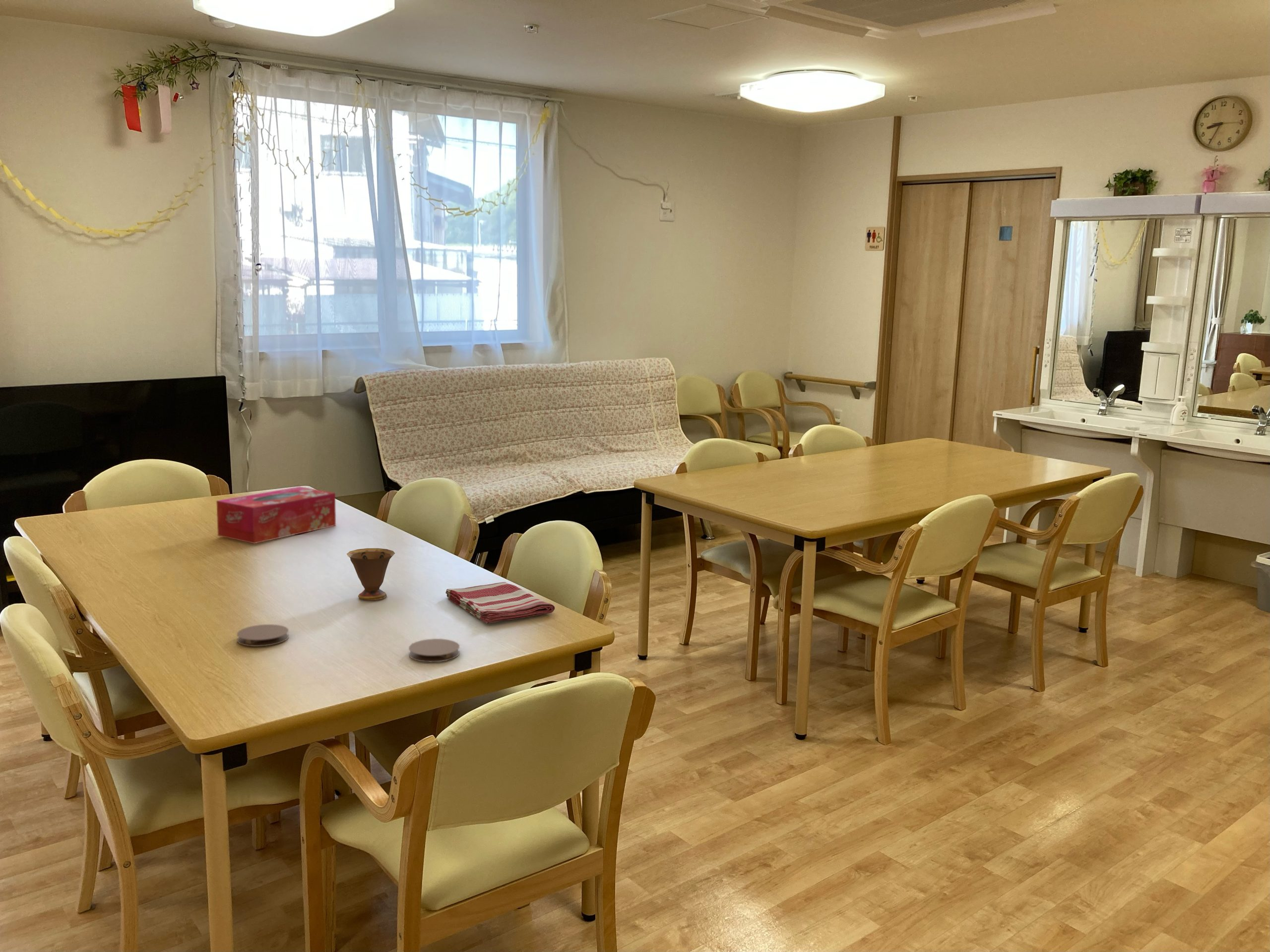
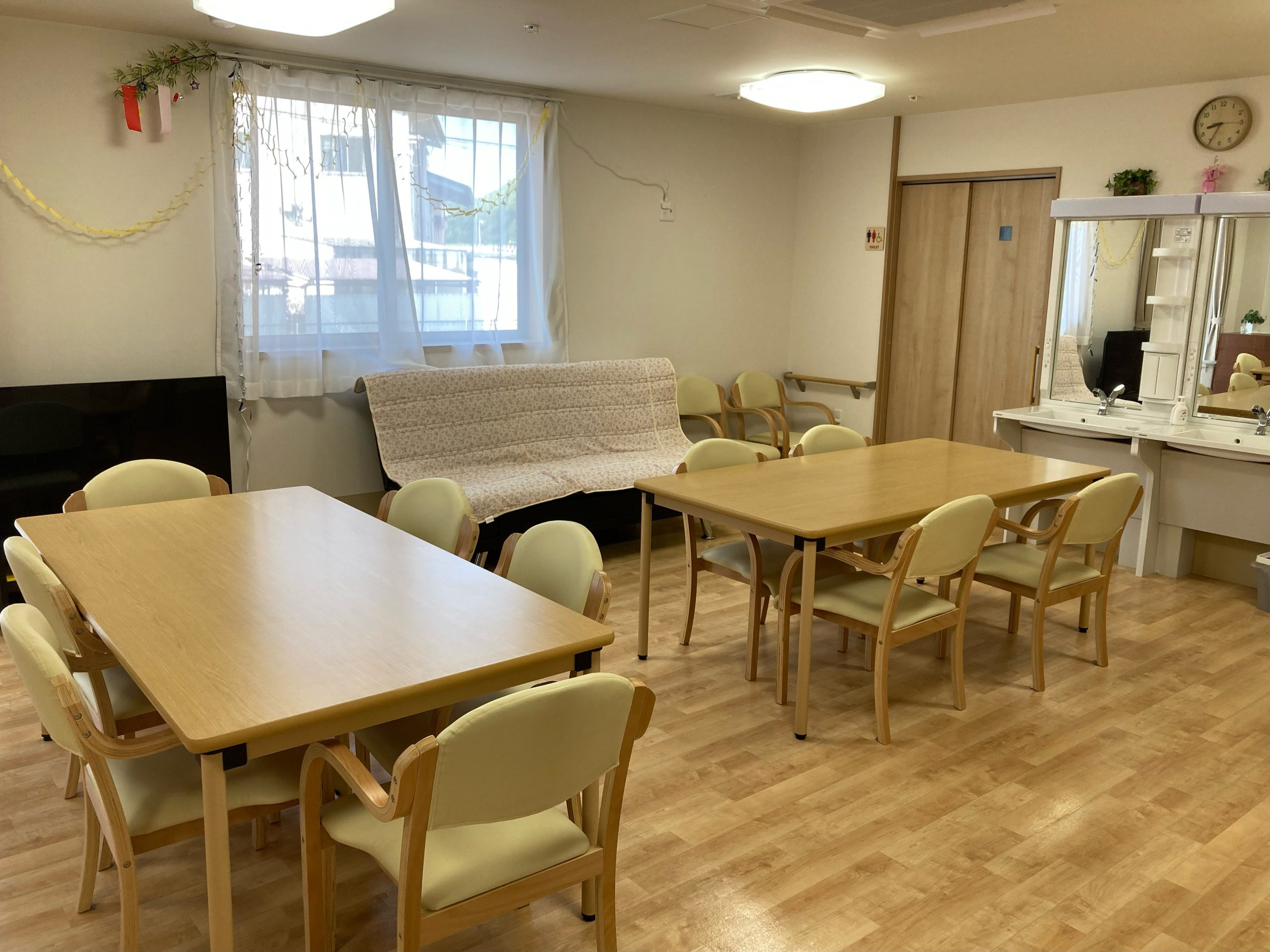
- coaster (263, 635)
- tissue box (278, 513)
- dish towel (498, 599)
- coaster (434, 650)
- teacup (372, 574)
